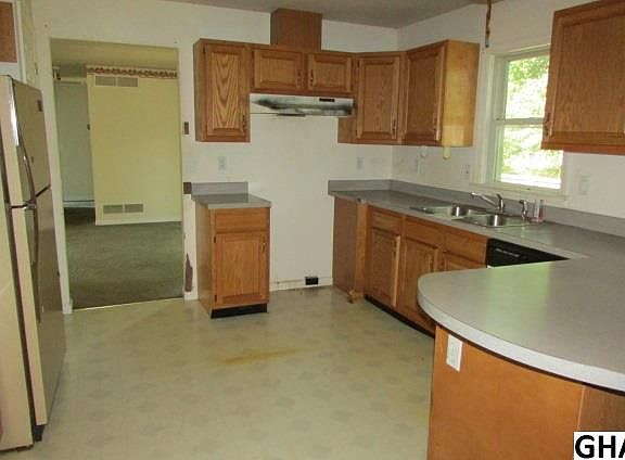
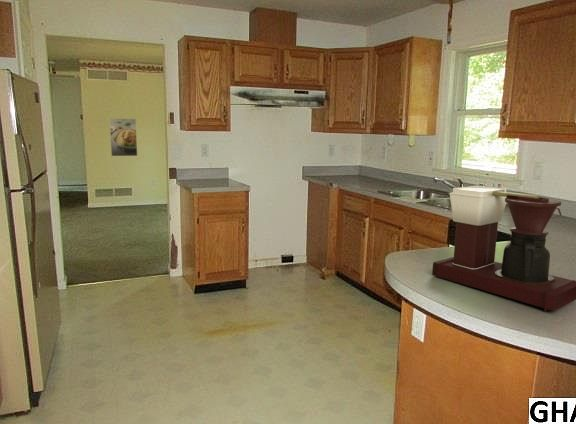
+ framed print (123, 137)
+ coffee maker (508, 244)
